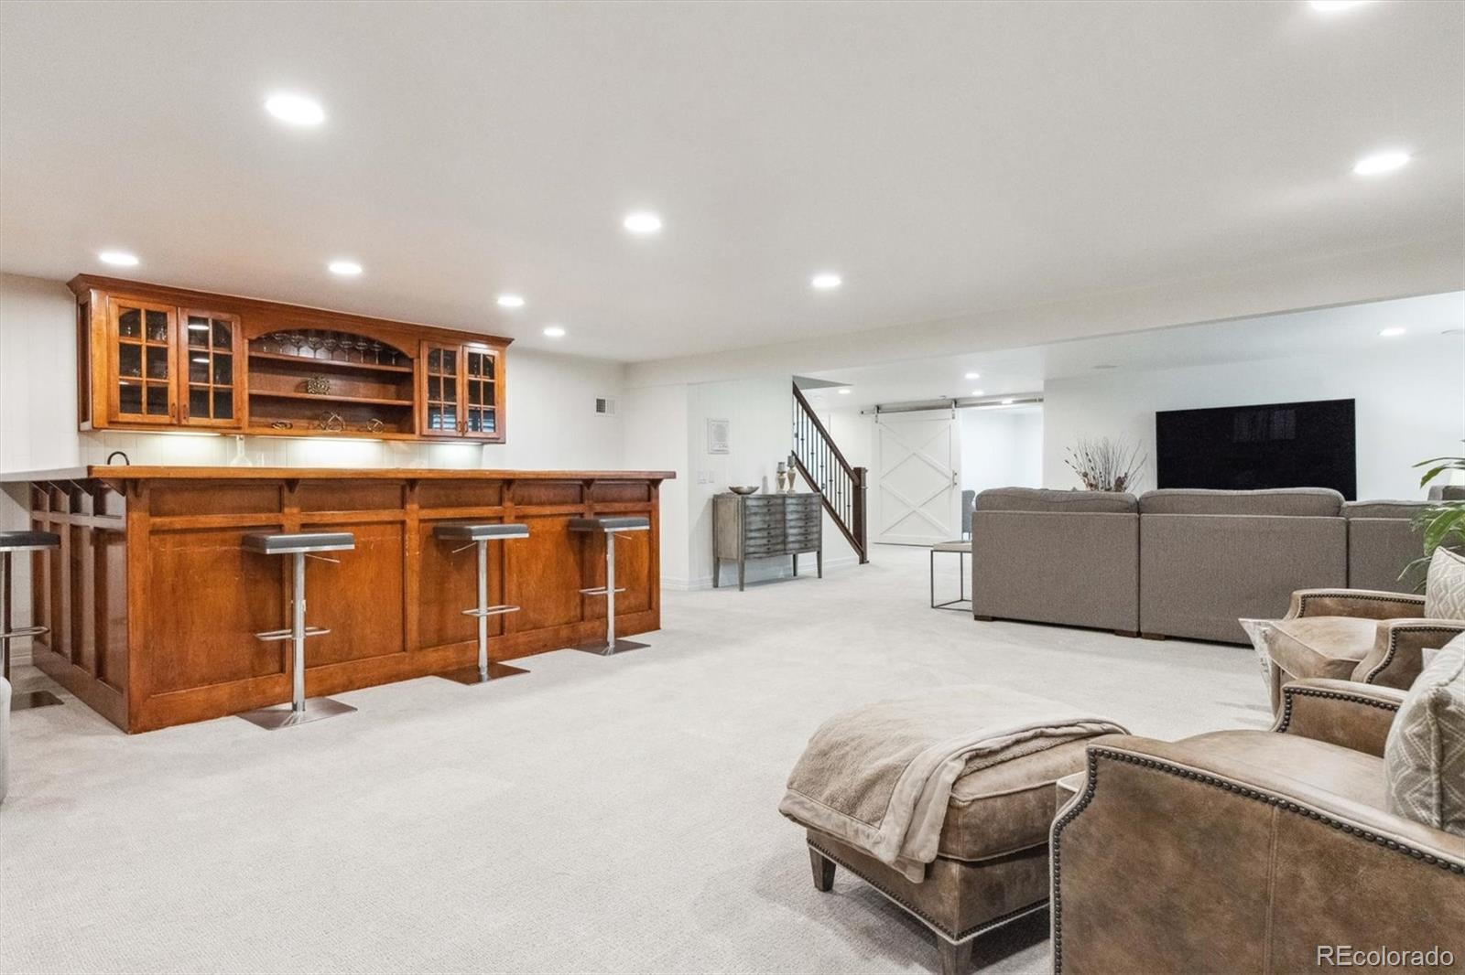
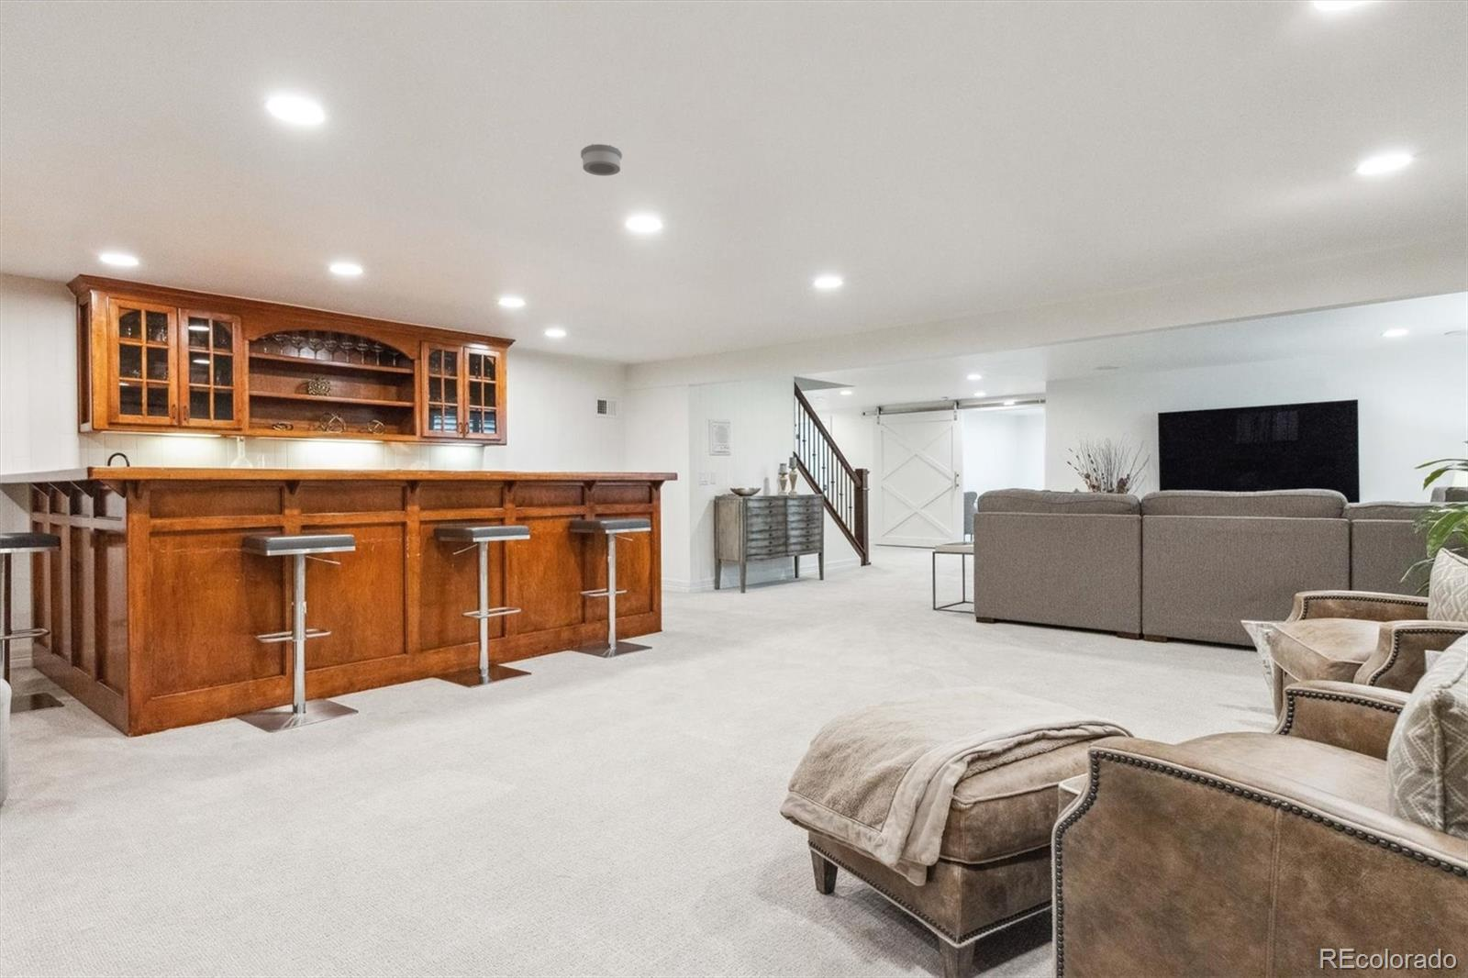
+ smoke detector (601, 158)
